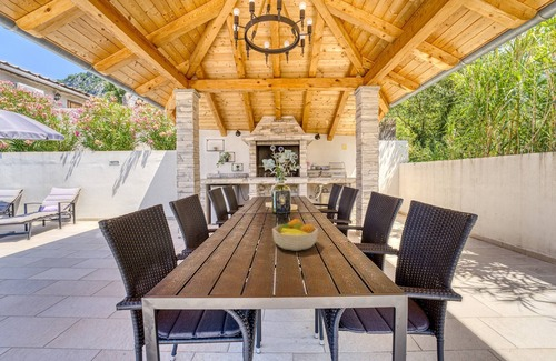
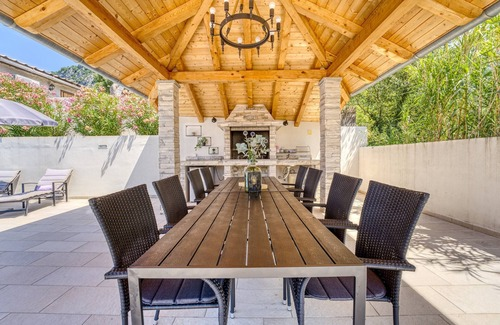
- fruit bowl (295, 233)
